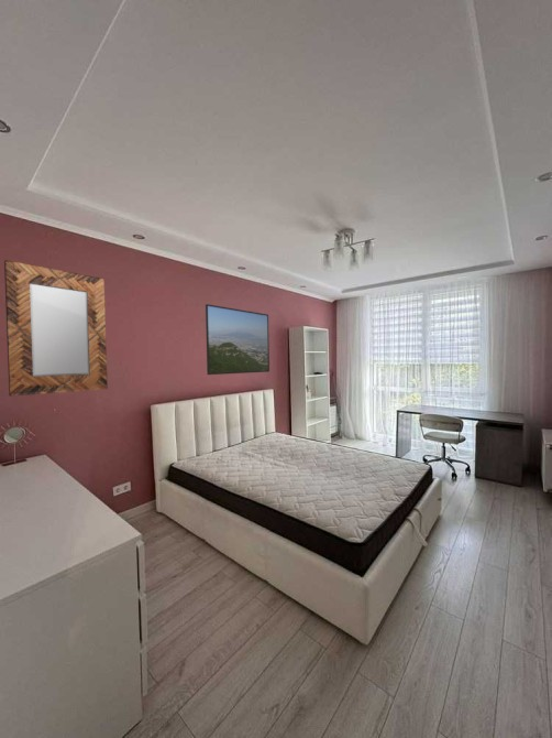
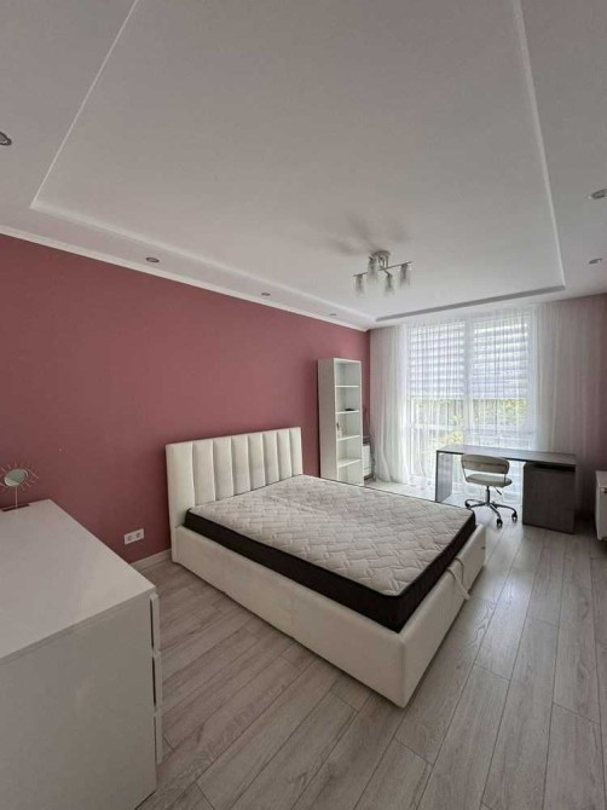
- home mirror (60, 332)
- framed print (241, 341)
